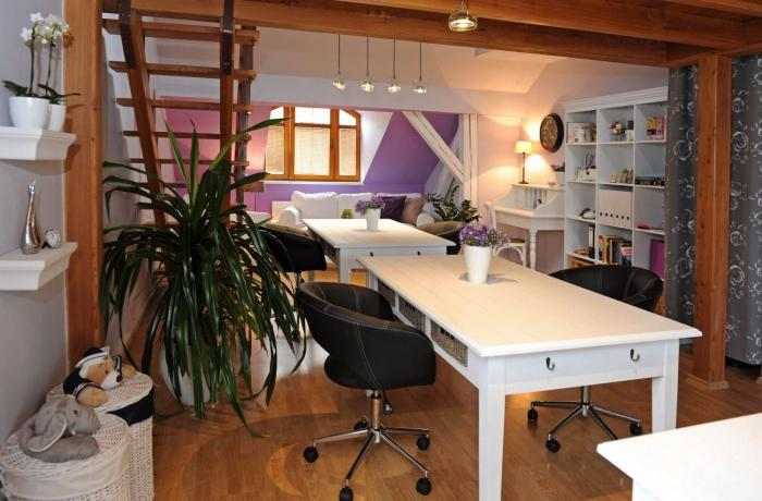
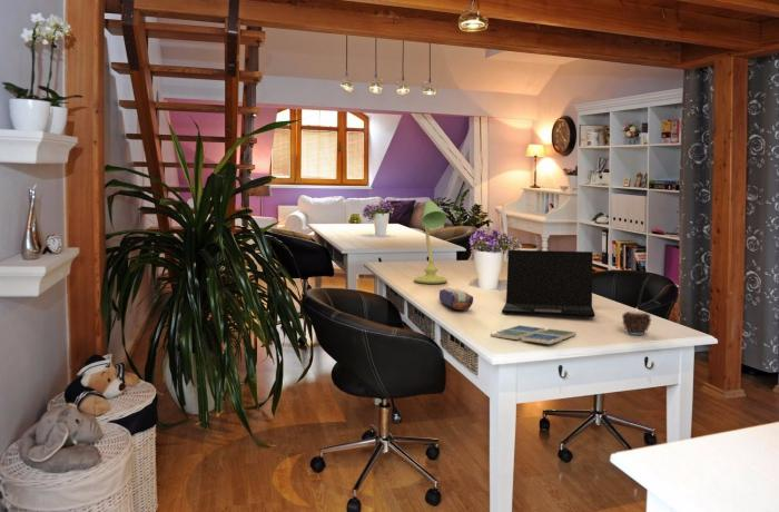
+ candle (635, 321)
+ pencil case (455, 297)
+ table lamp (430, 243)
+ laptop (549, 280)
+ drink coaster (533, 334)
